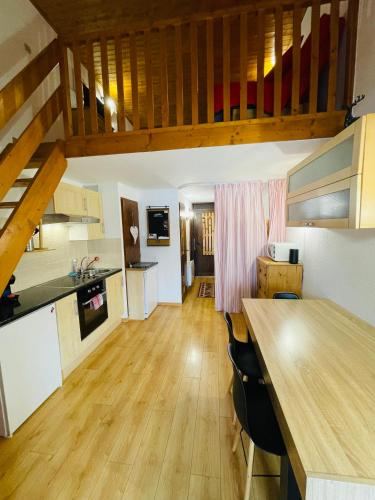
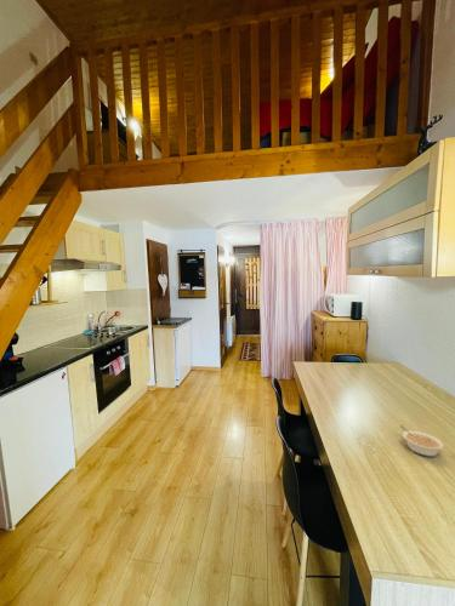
+ legume (420, 442)
